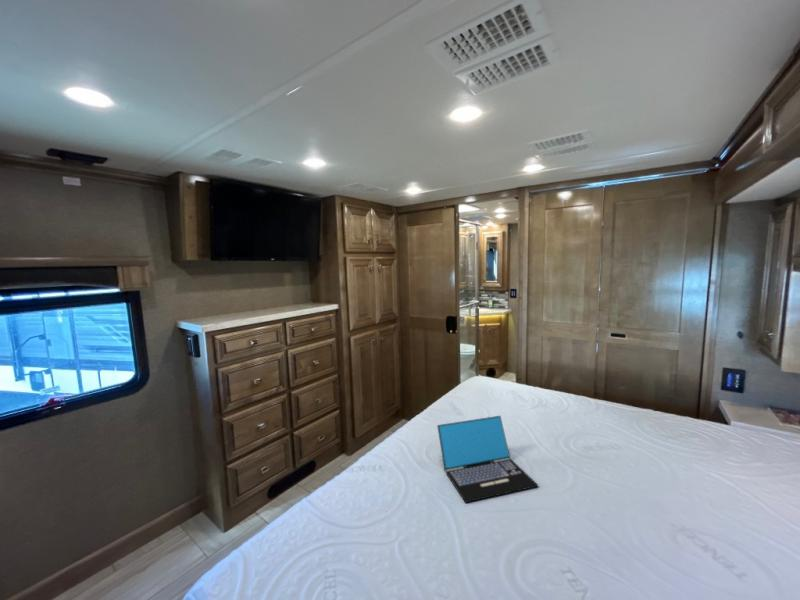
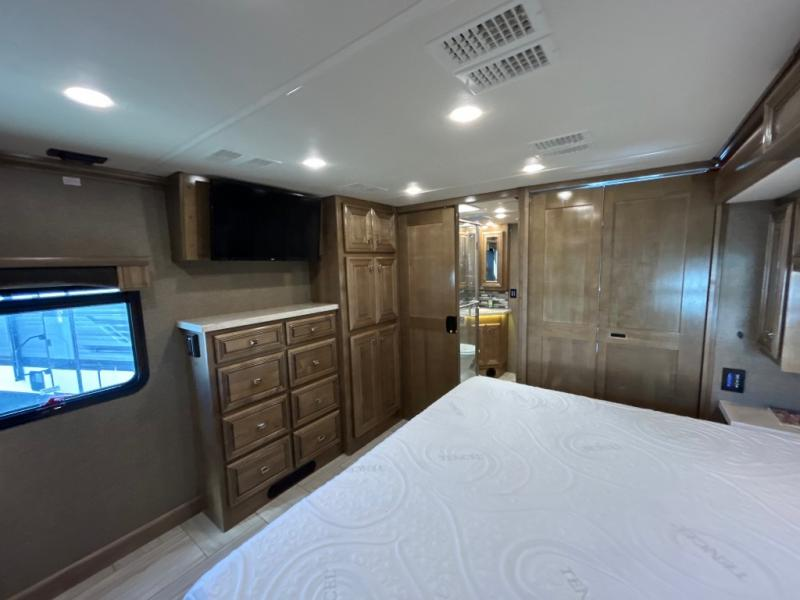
- laptop (484, 453)
